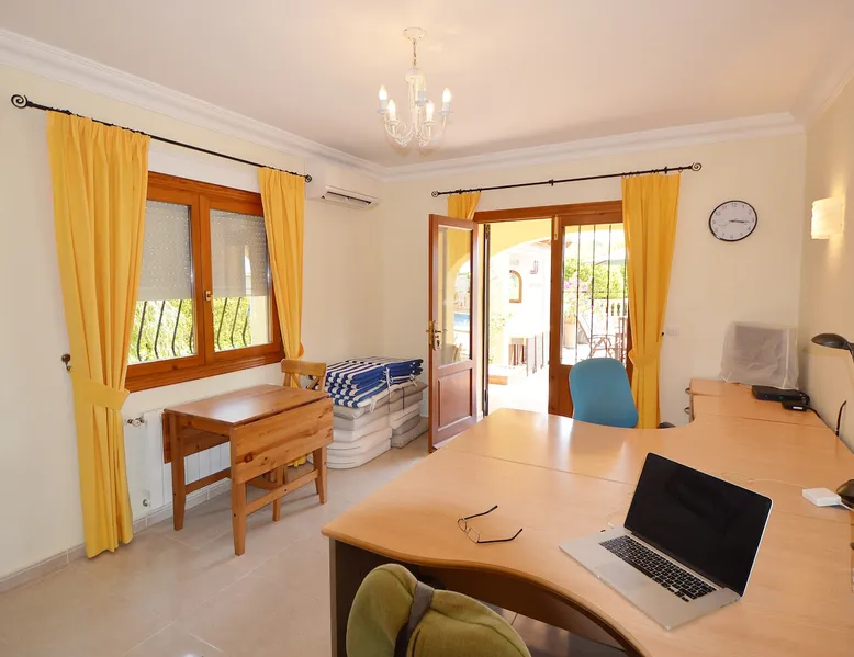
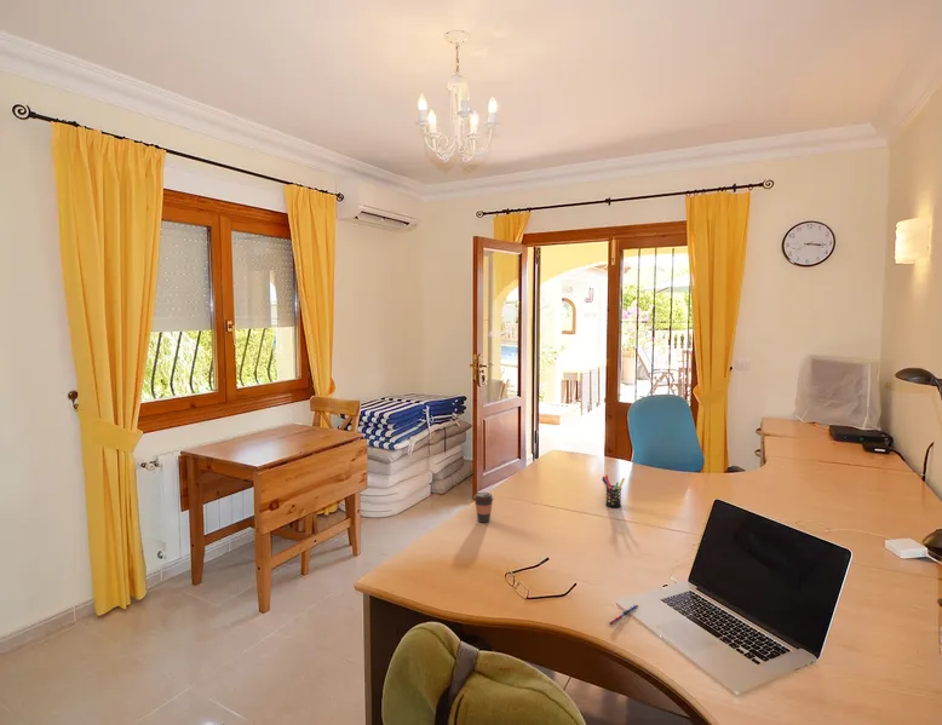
+ pen holder (613, 490)
+ coffee cup (483, 507)
+ pen (624, 612)
